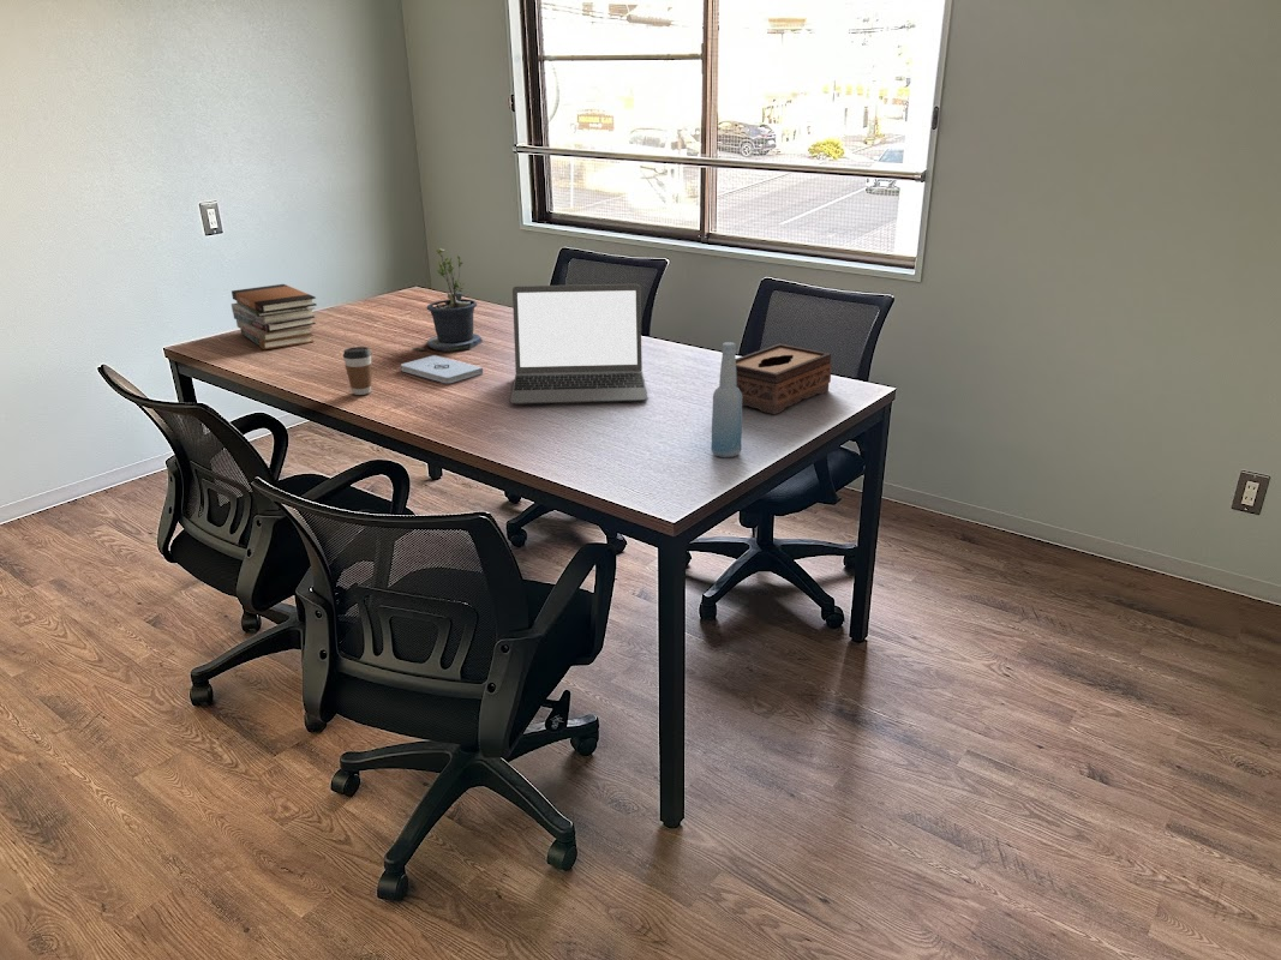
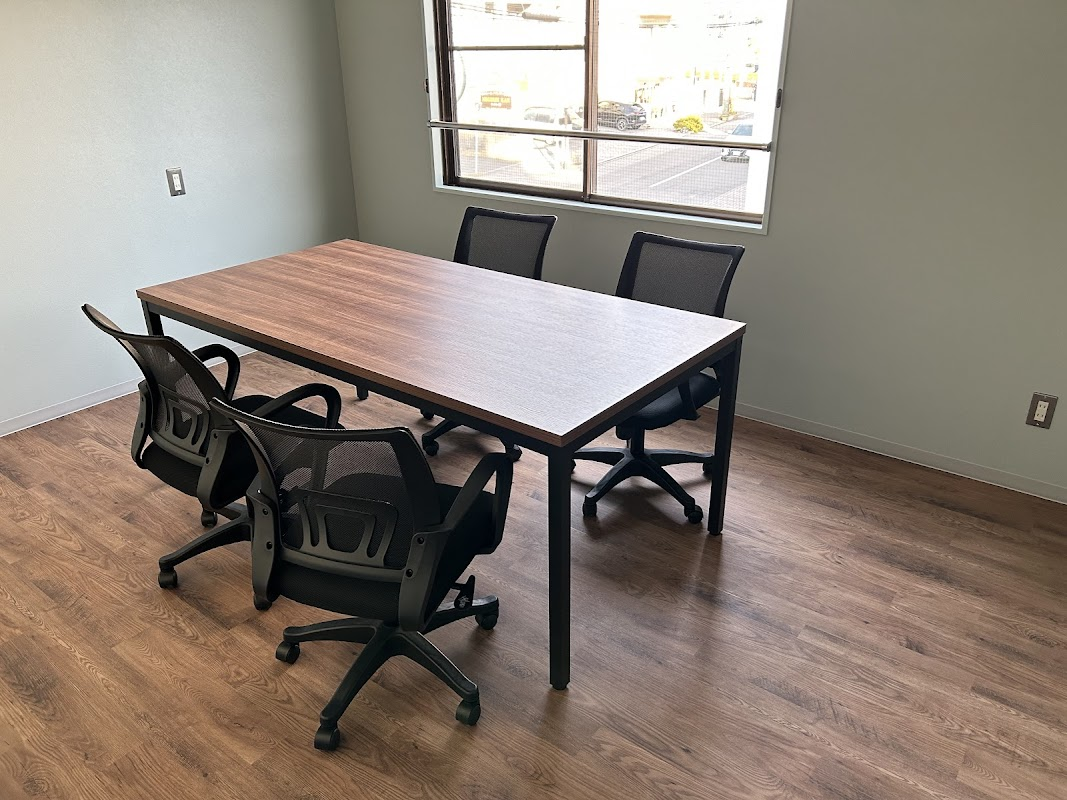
- book stack (274, 316)
- bottle (726, 400)
- notepad (441, 368)
- laptop (577, 342)
- tissue box (777, 377)
- potted plant (448, 295)
- coffee cup (359, 371)
